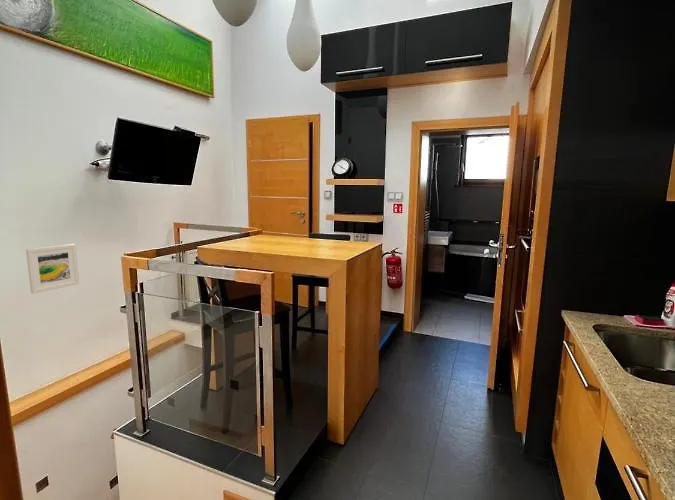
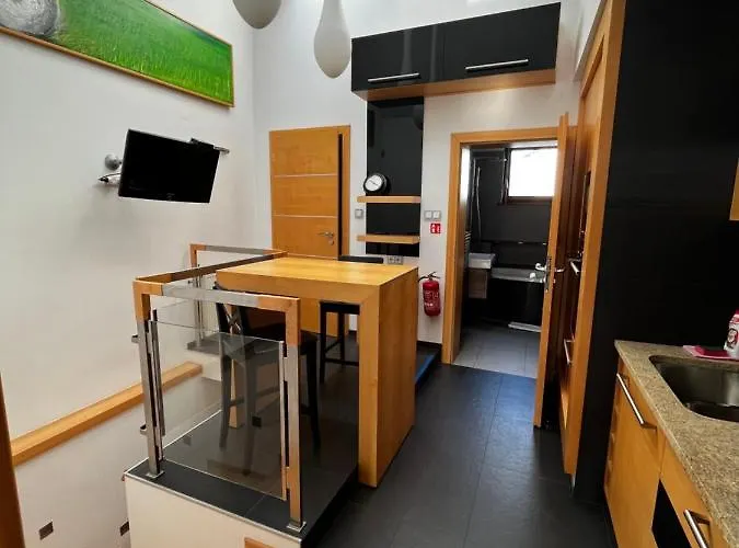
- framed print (54, 267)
